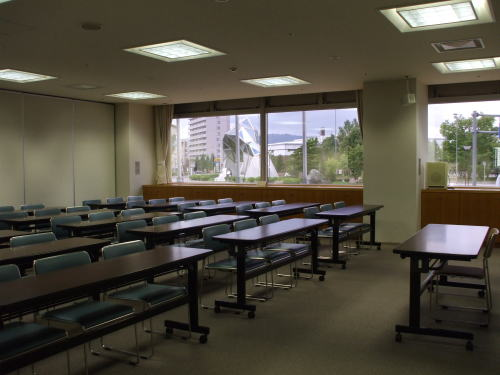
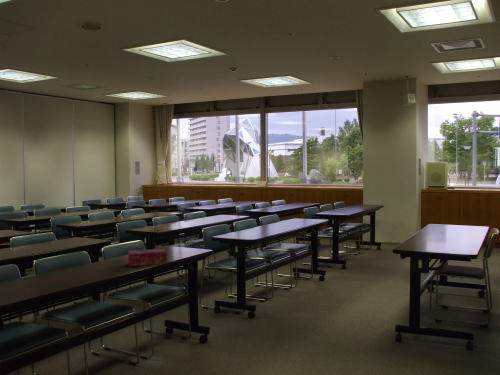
+ tissue box (147, 257)
